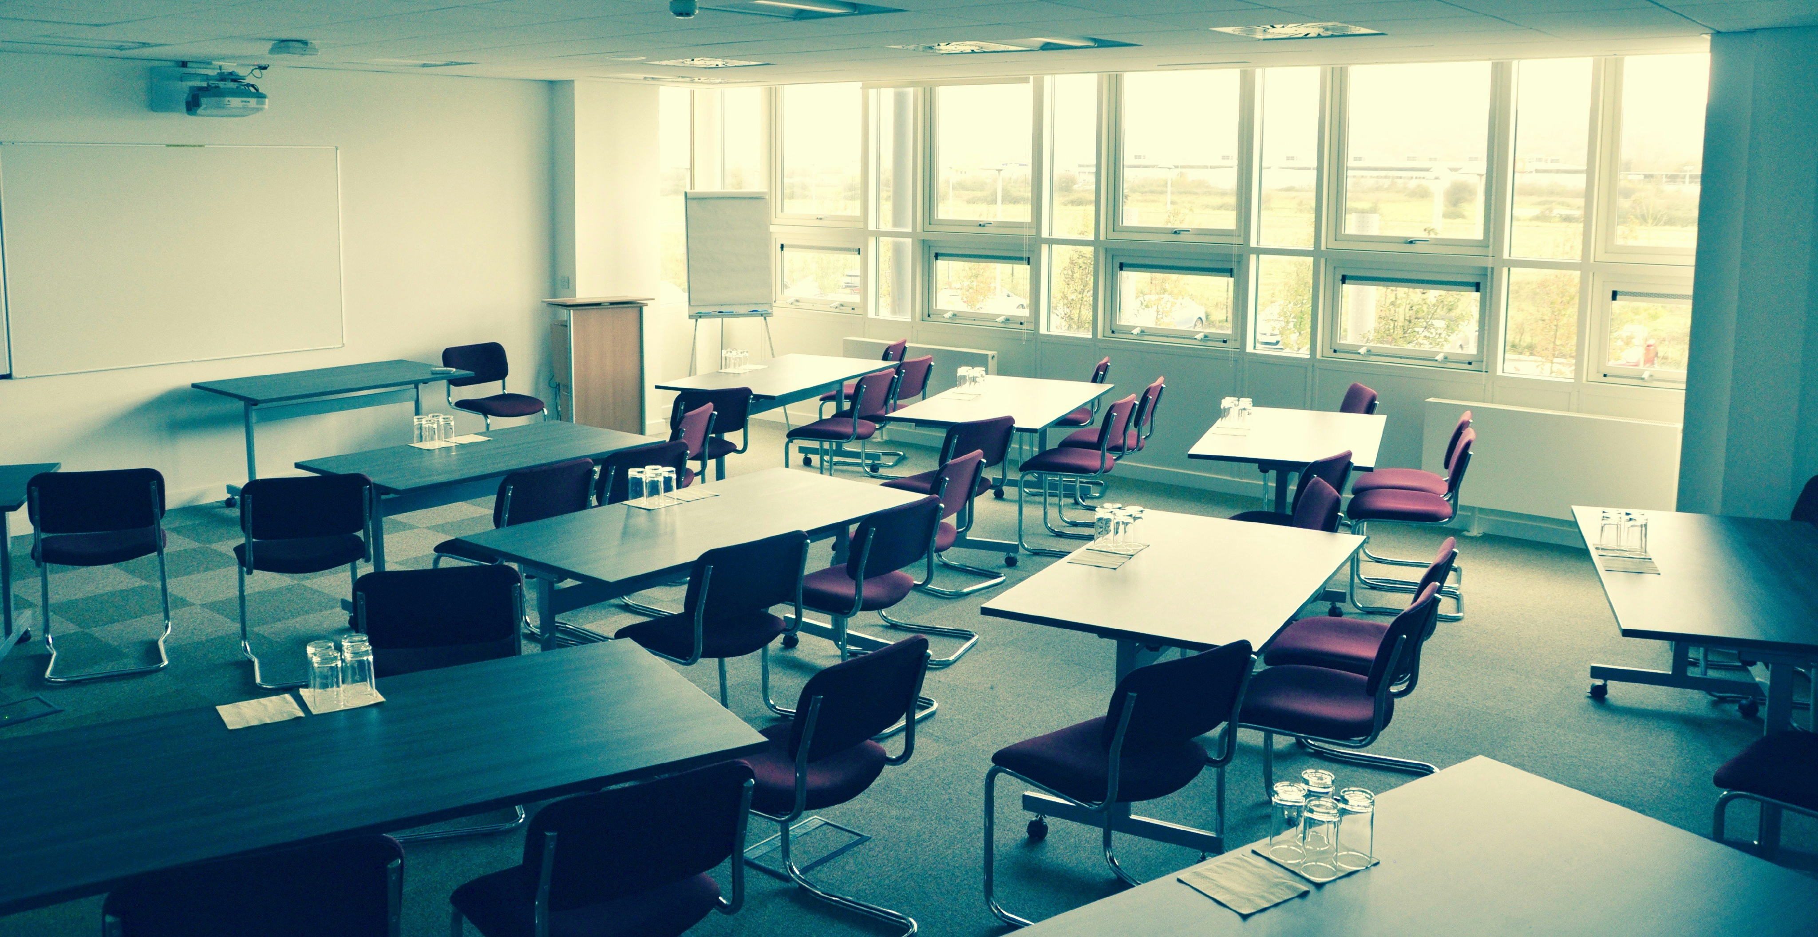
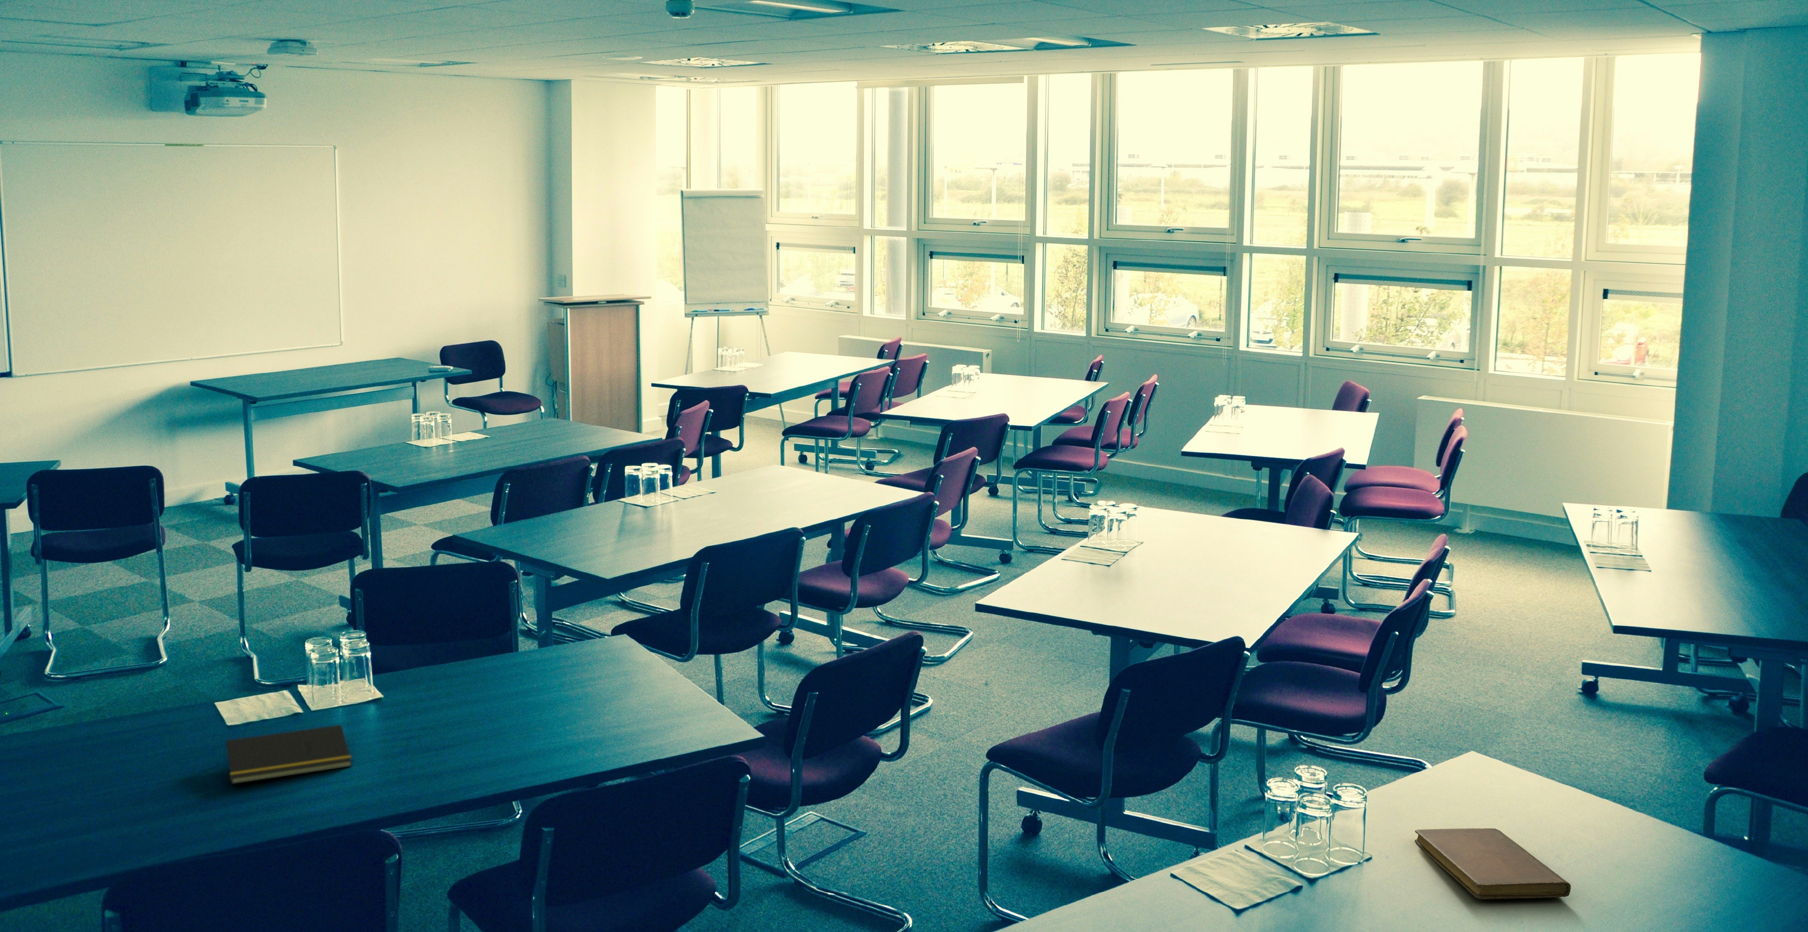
+ notepad (289, 752)
+ notebook (1488, 862)
